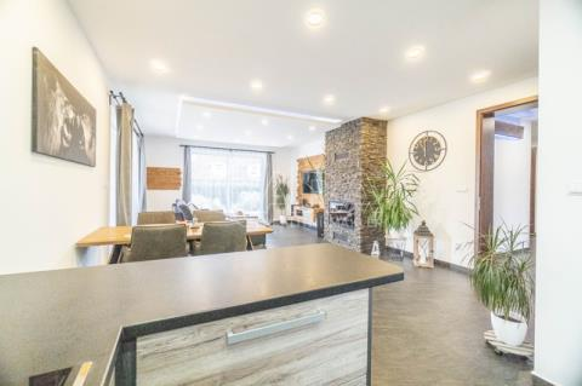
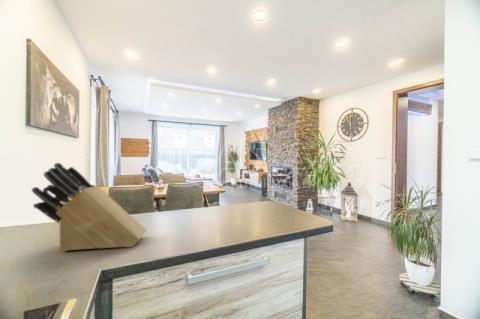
+ knife block (94, 203)
